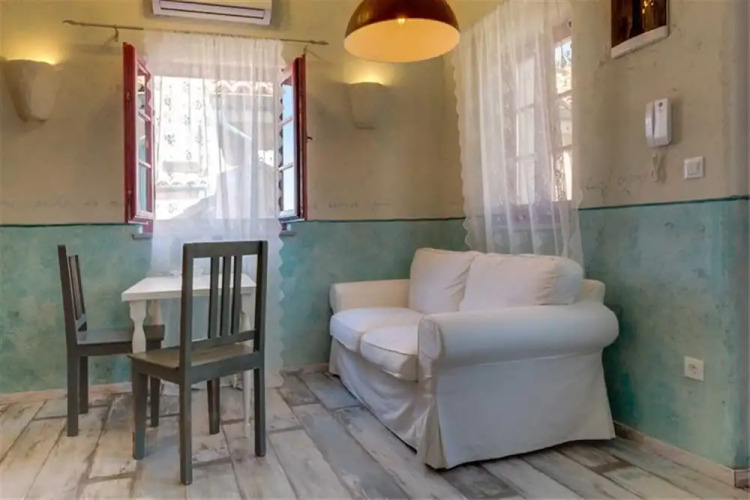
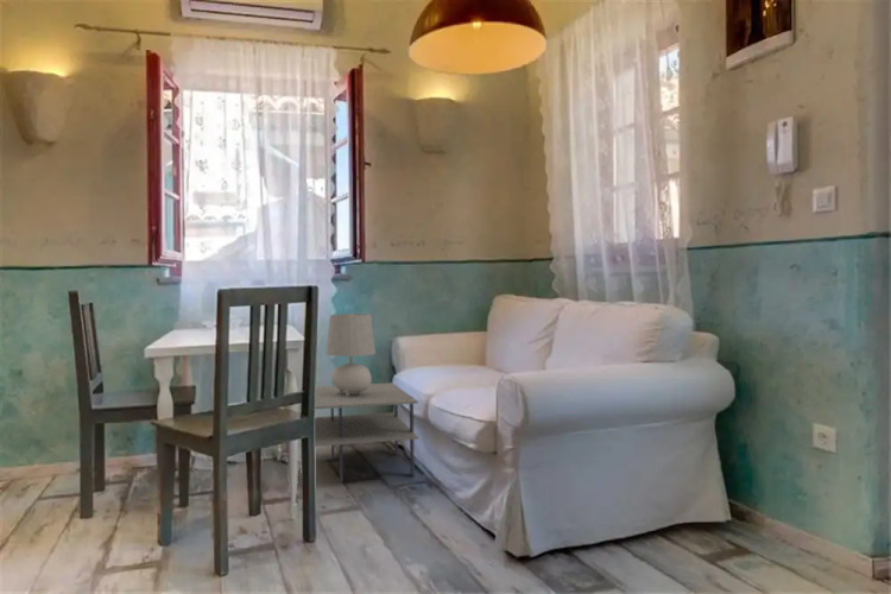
+ table lamp (349, 353)
+ side table (353, 430)
